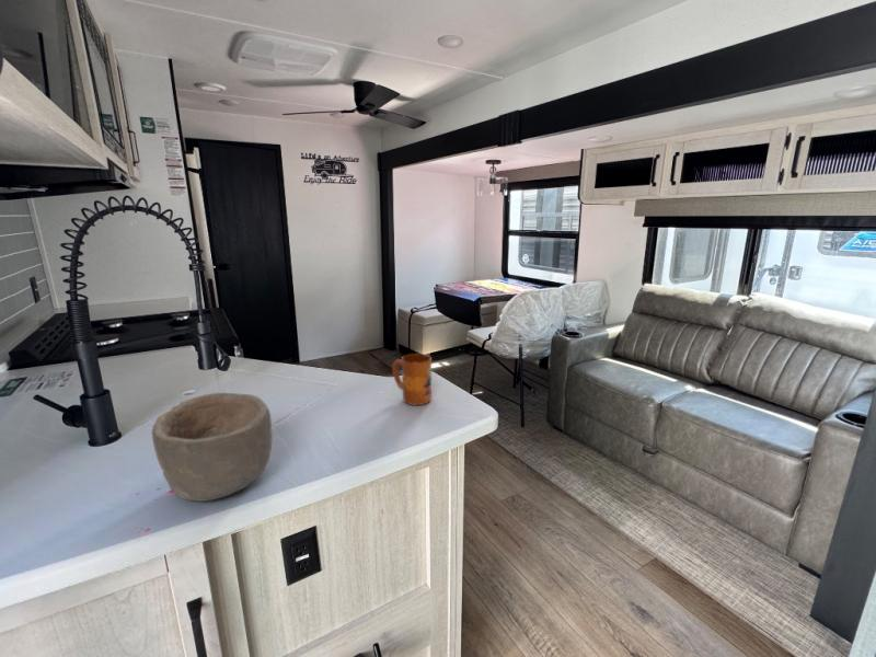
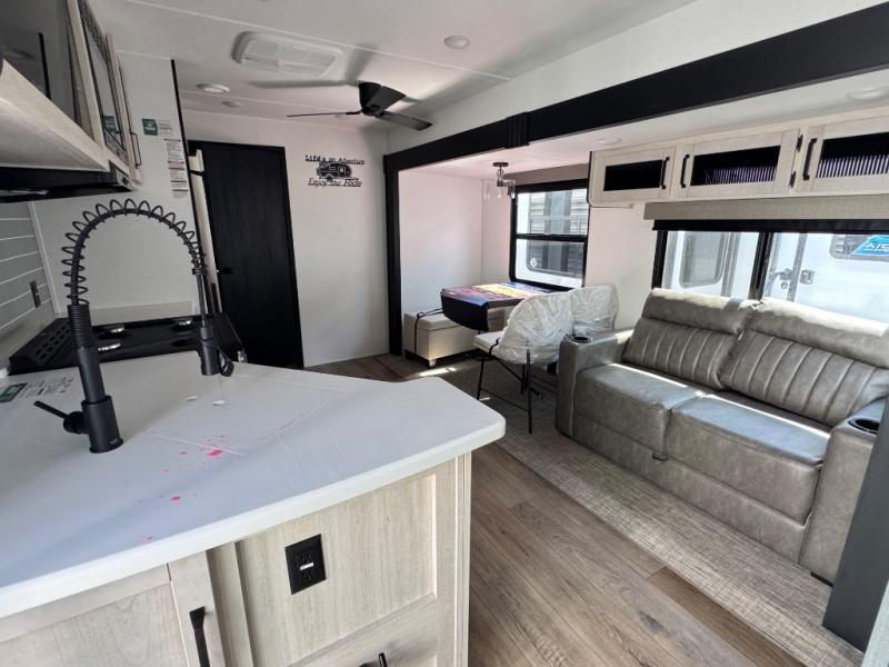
- mug (411, 378)
- bowl (217, 448)
